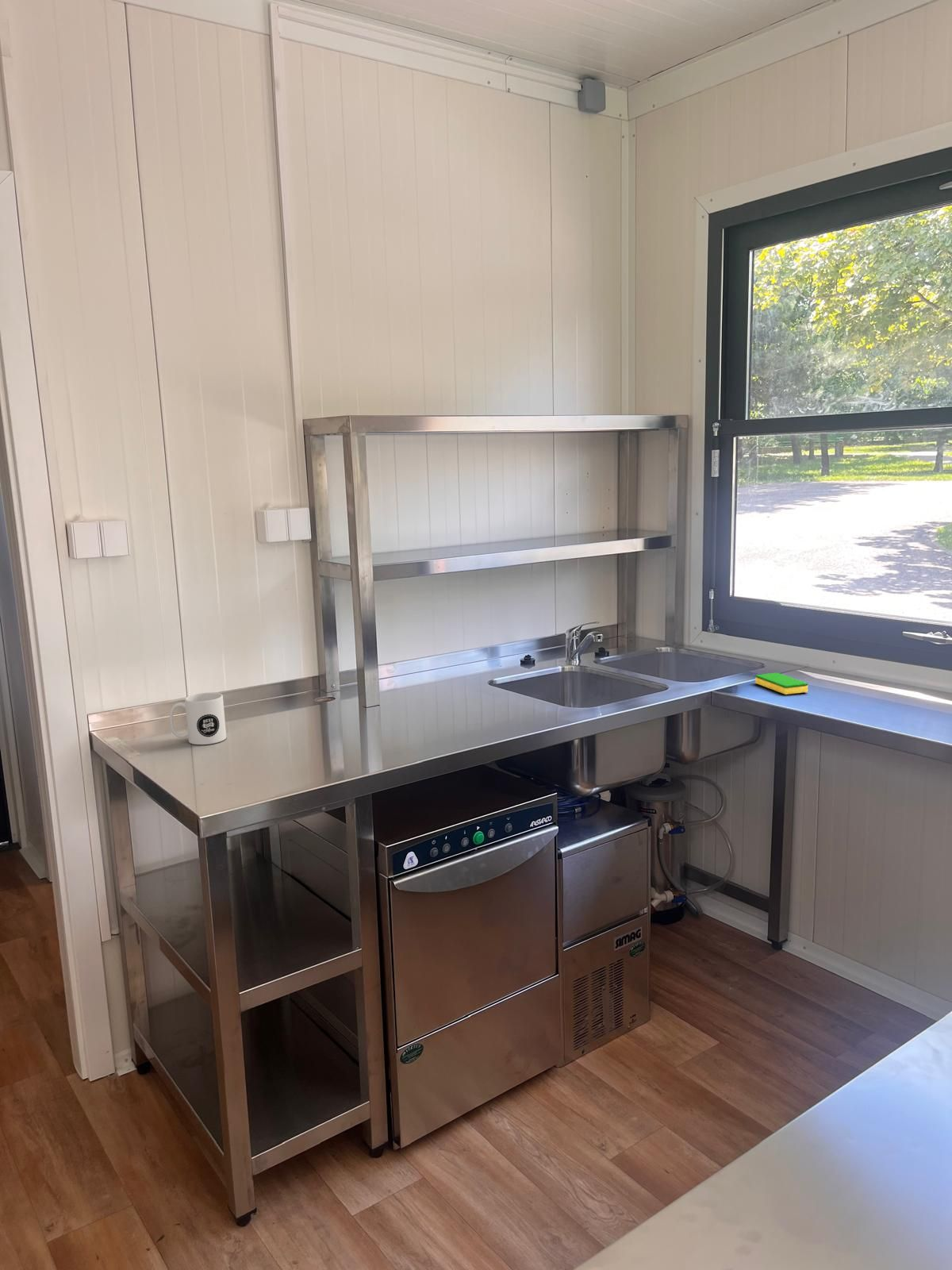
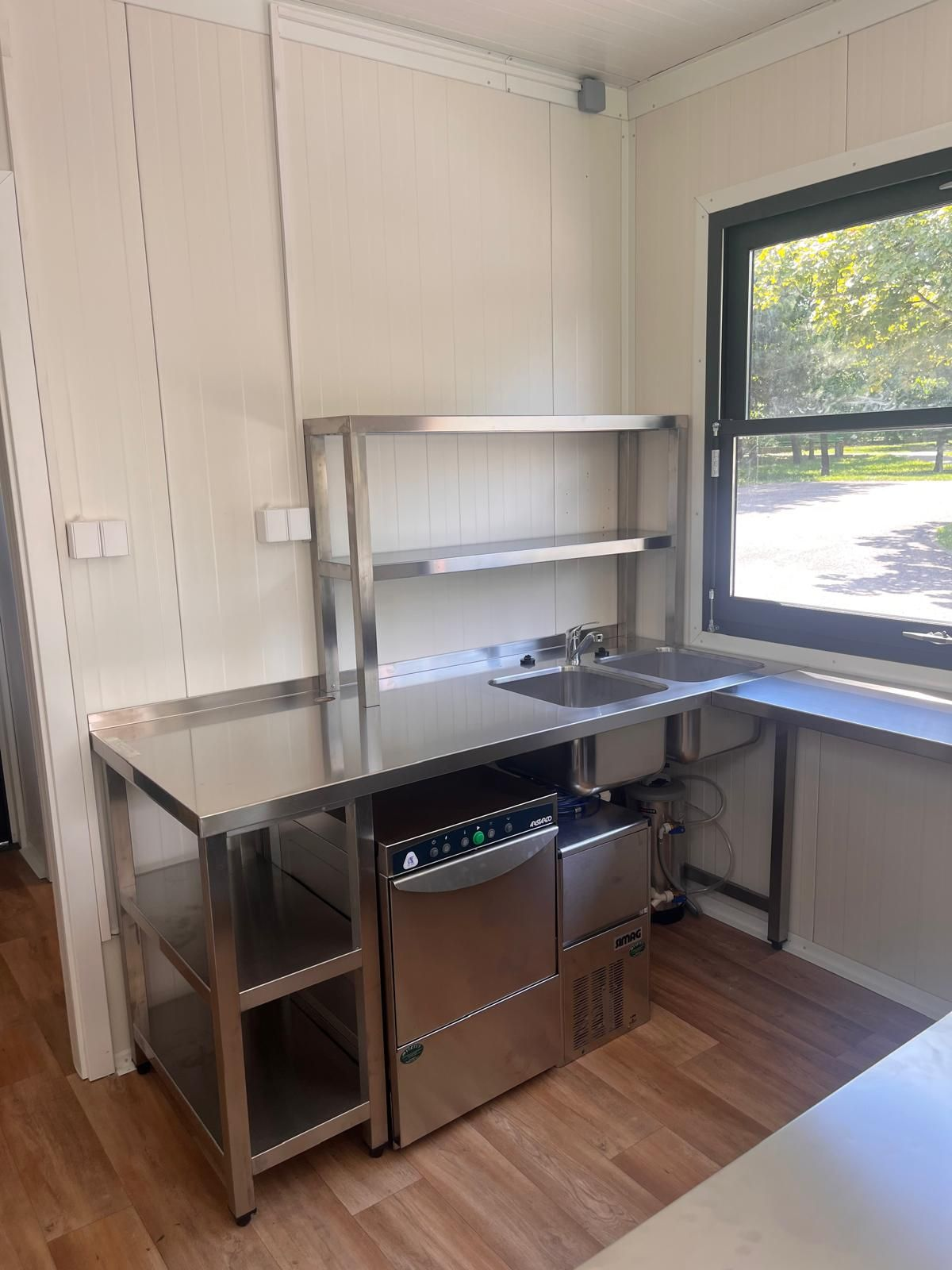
- mug (197, 718)
- dish sponge (781, 683)
